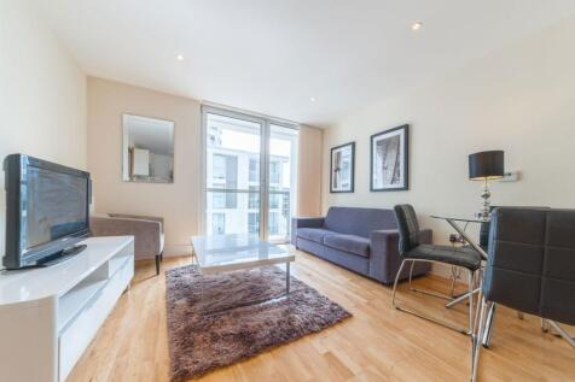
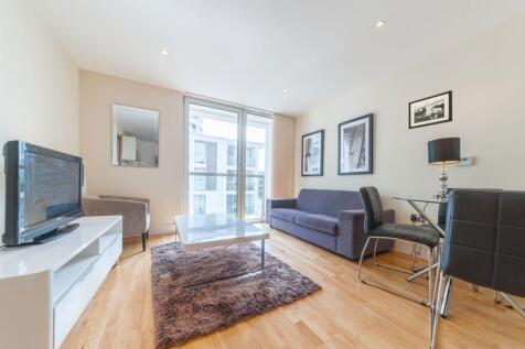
+ picture frame (428, 111)
